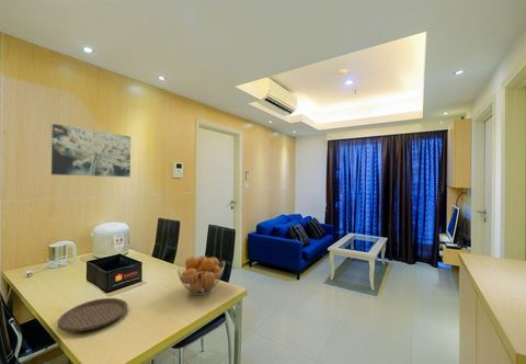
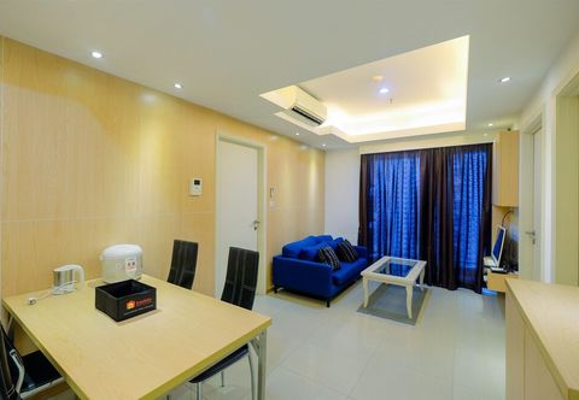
- wall art (95, 153)
- plate (94, 314)
- fruit basket (201, 273)
